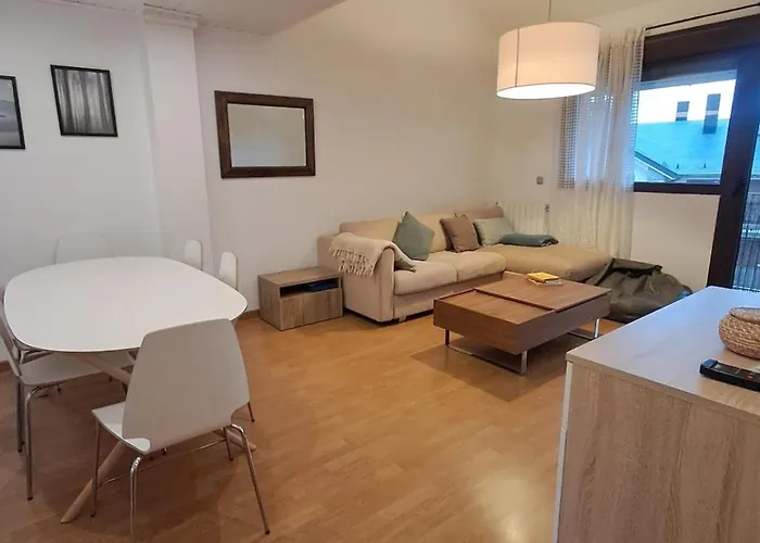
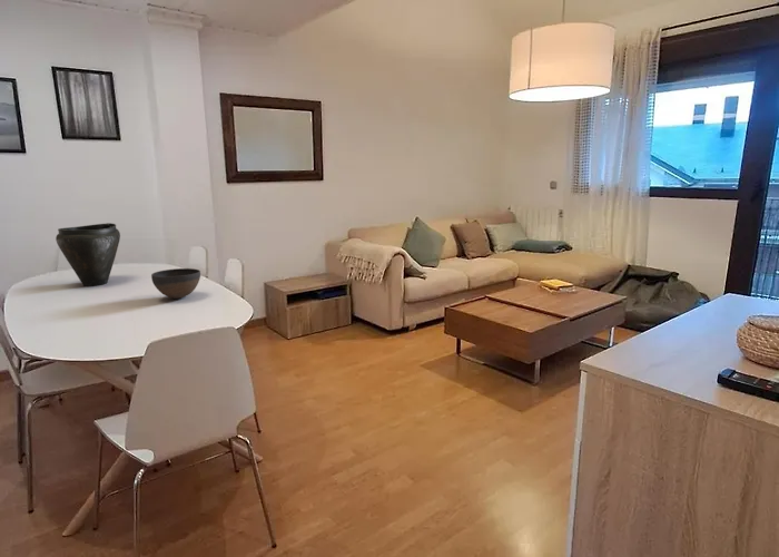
+ bowl (177, 284)
+ vase (91, 254)
